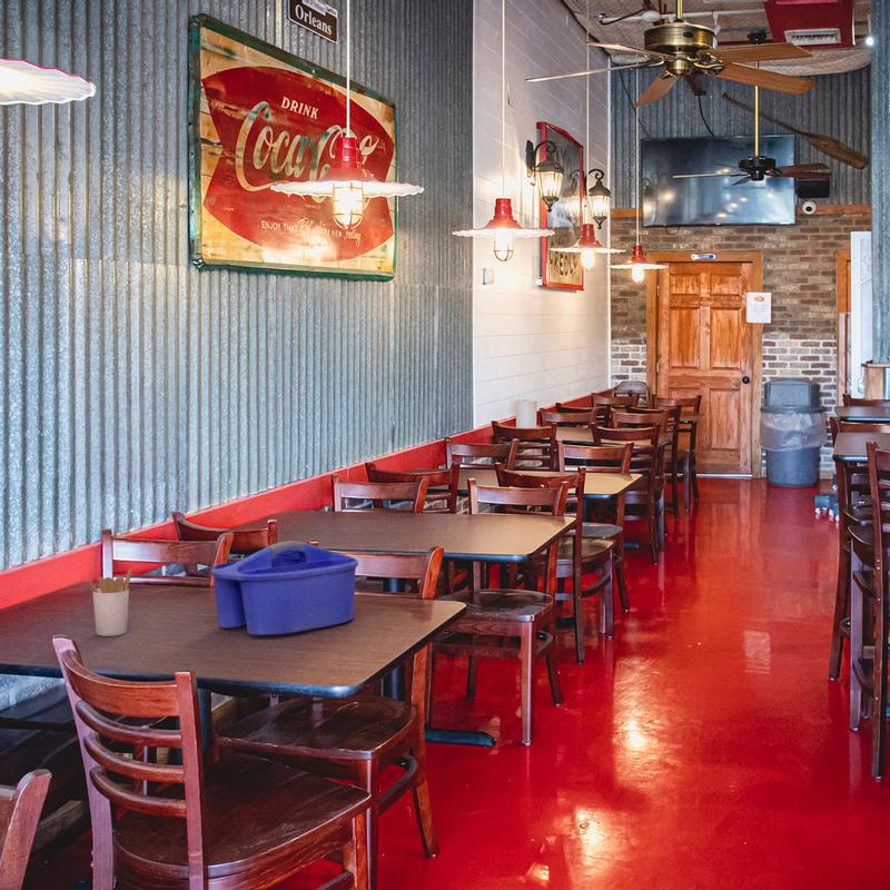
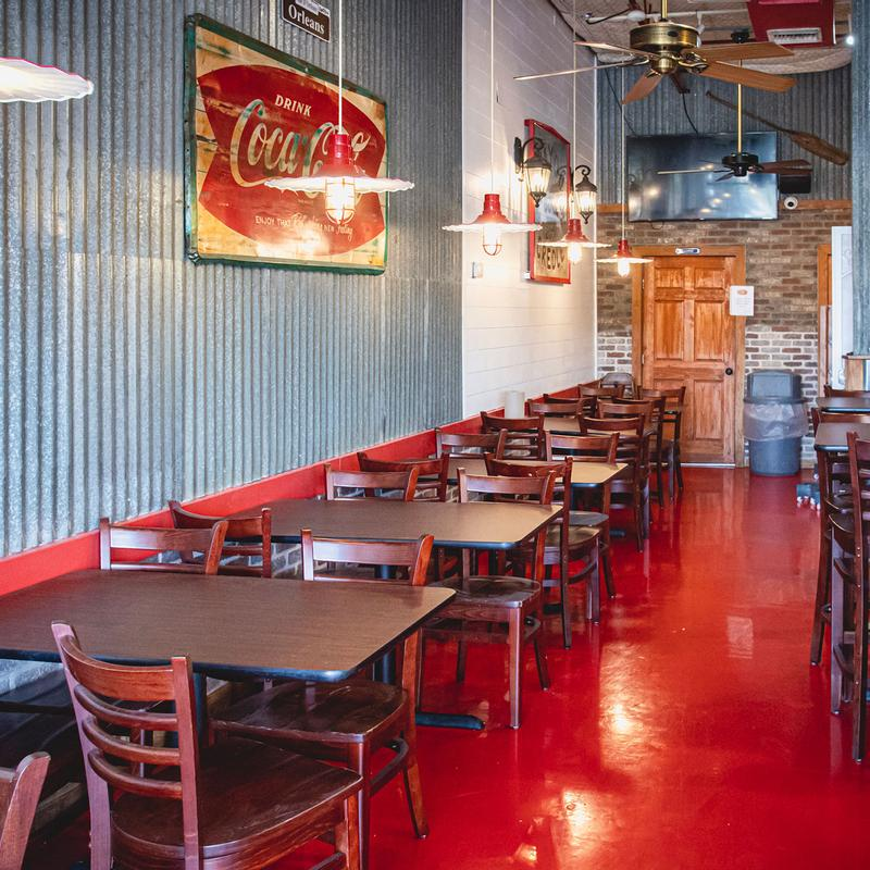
- caddy (286, 582)
- utensil holder (111, 602)
